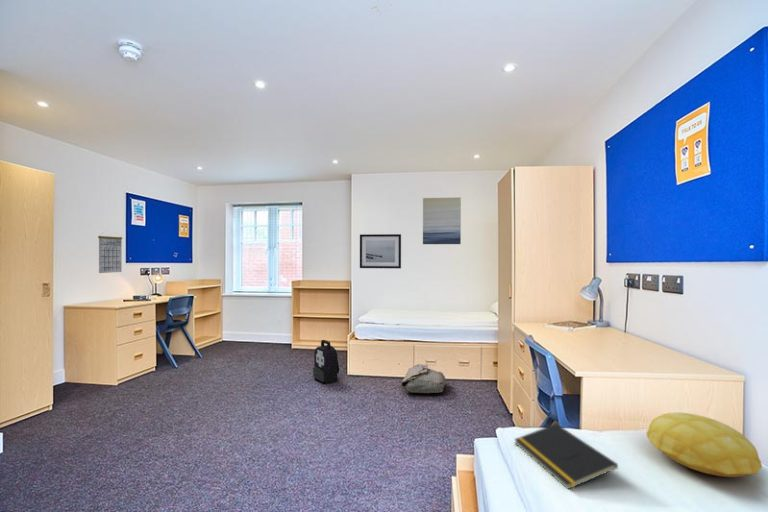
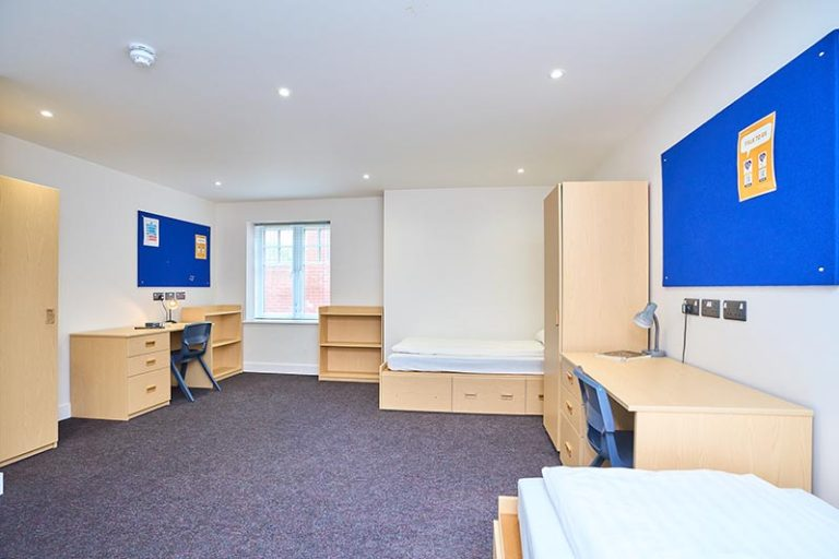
- backpack (326, 360)
- calendar (110, 250)
- notepad (561, 452)
- bag (424, 377)
- wall art (441, 221)
- cushion (699, 441)
- wall art (380, 251)
